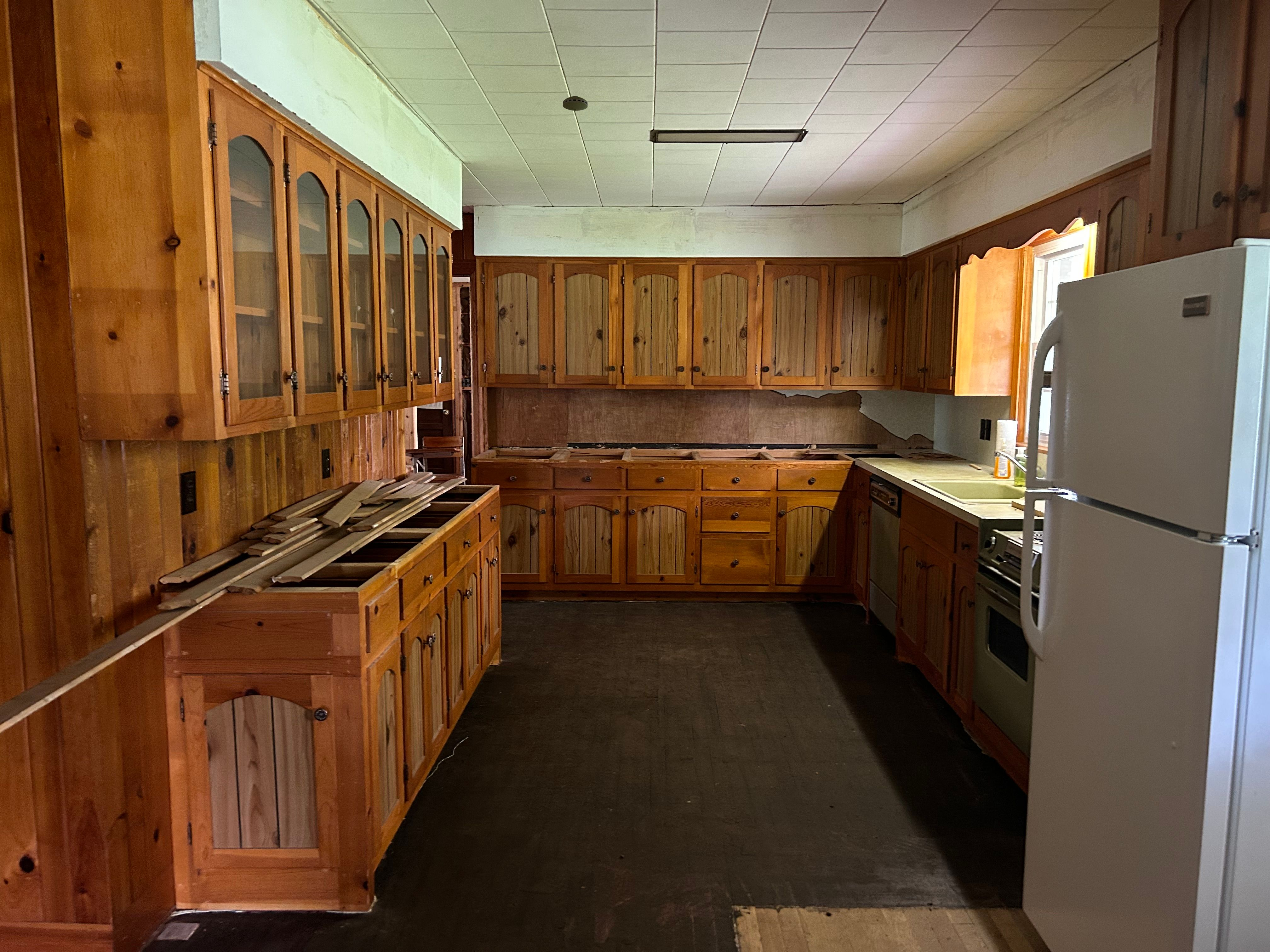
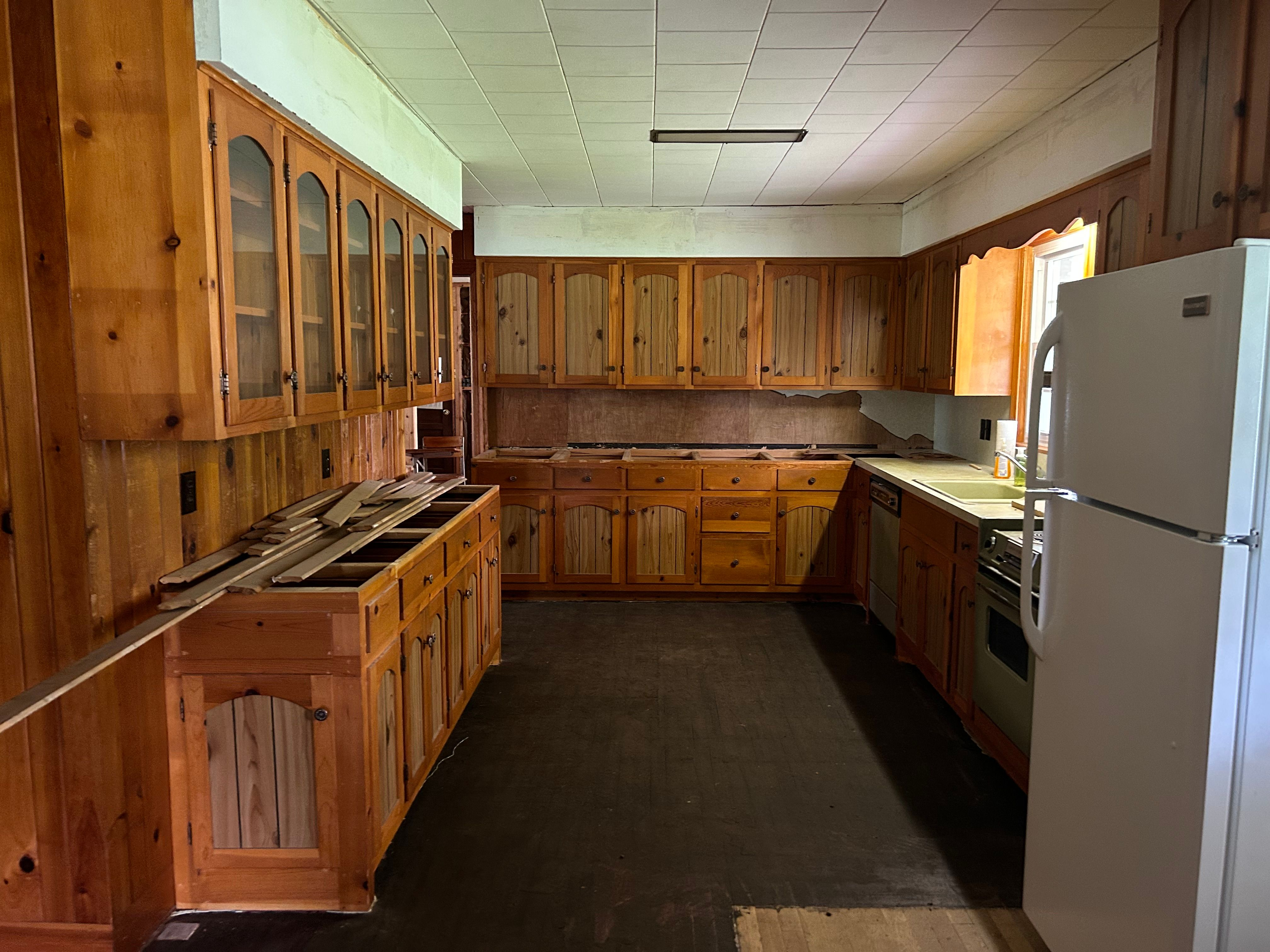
- smoke detector (575, 103)
